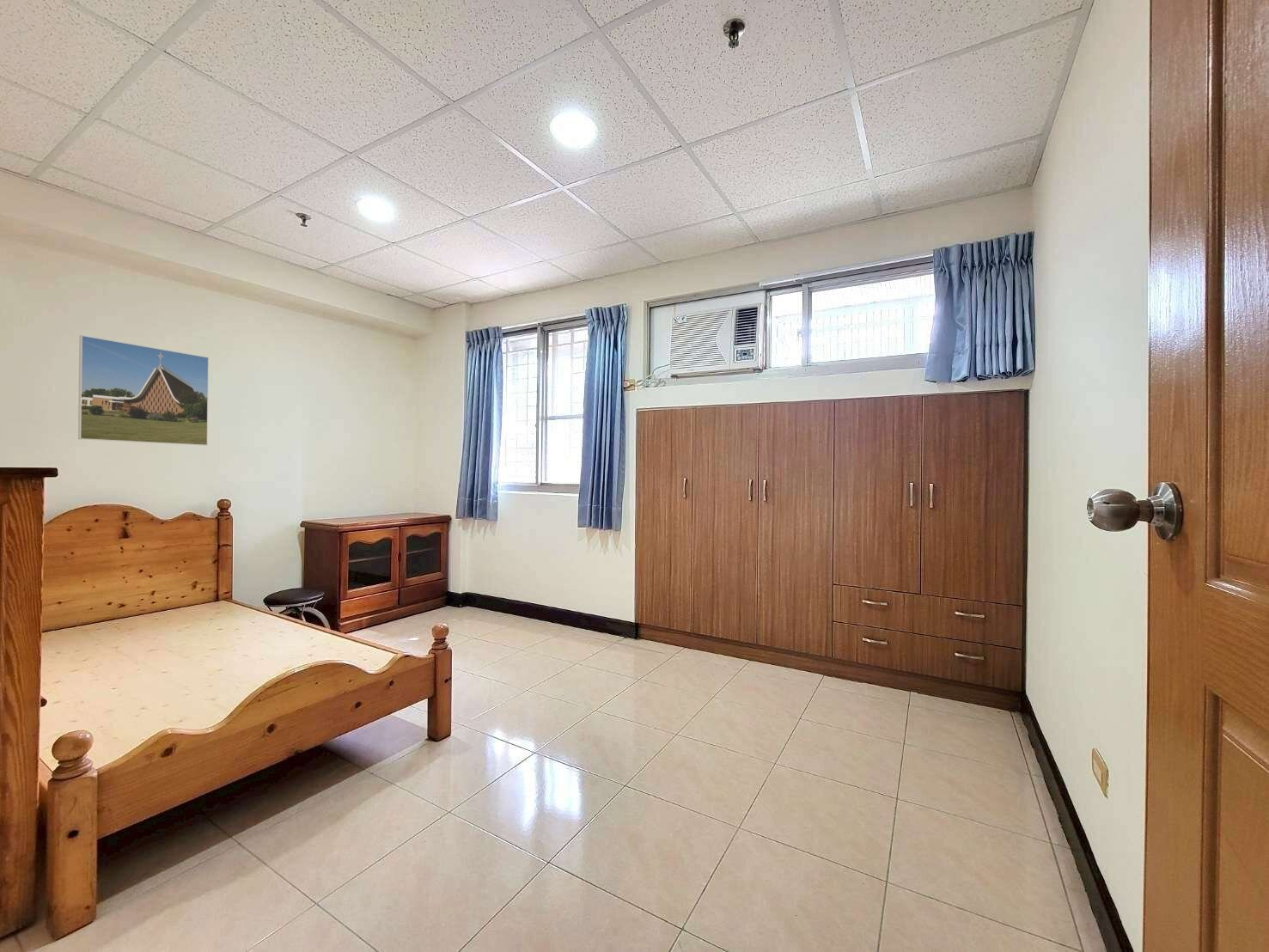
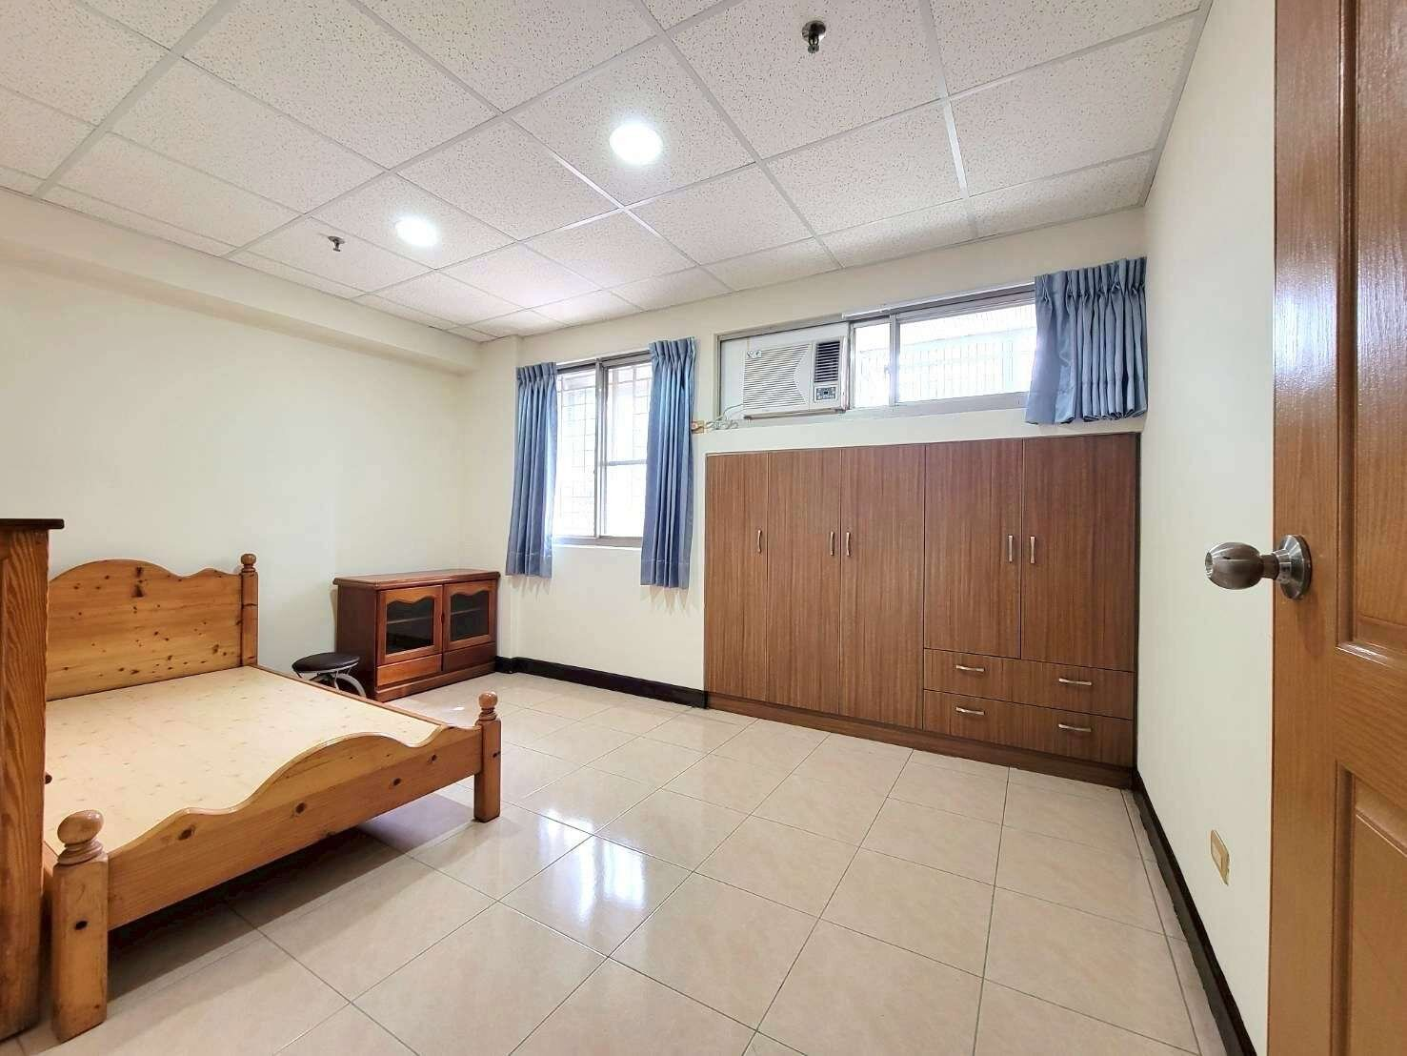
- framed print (149, 394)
